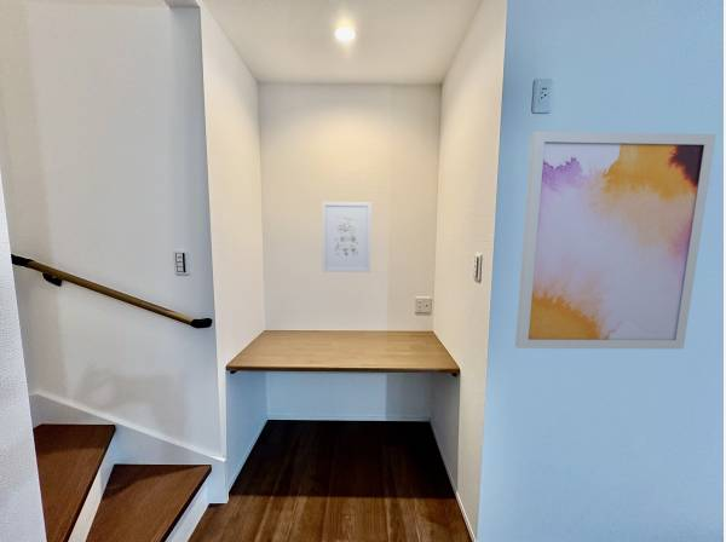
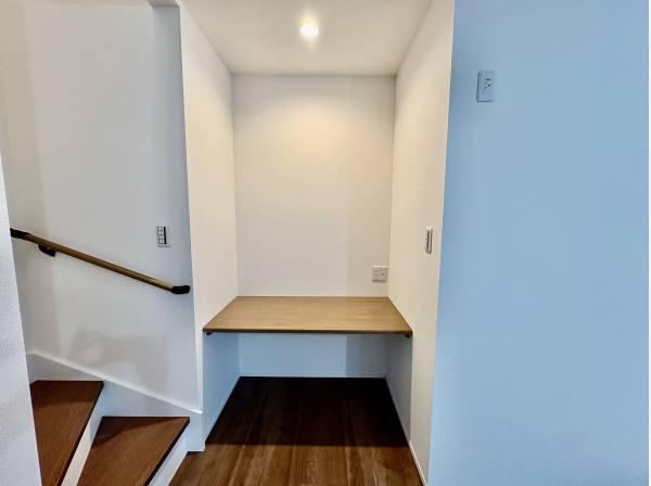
- wall art (346, 237)
- wall art (610, 244)
